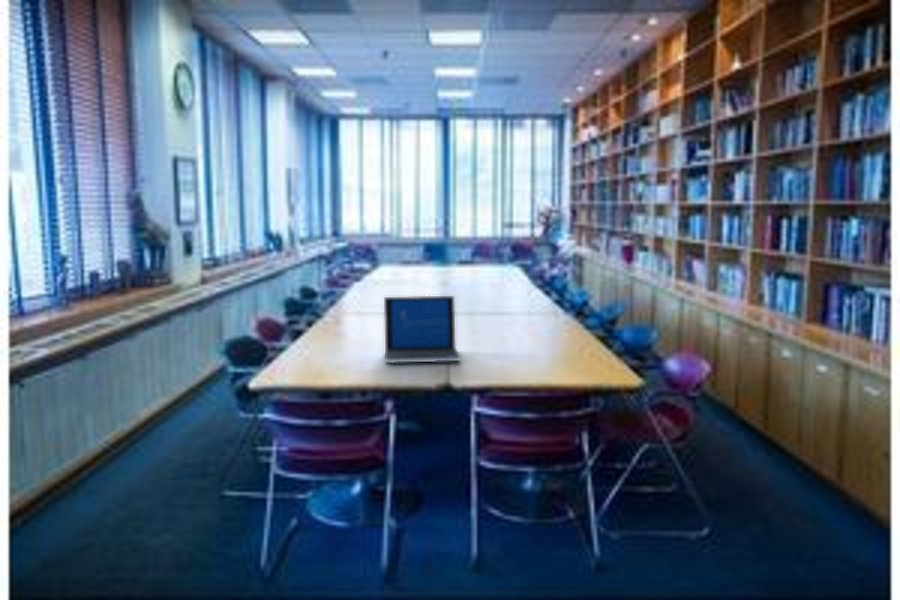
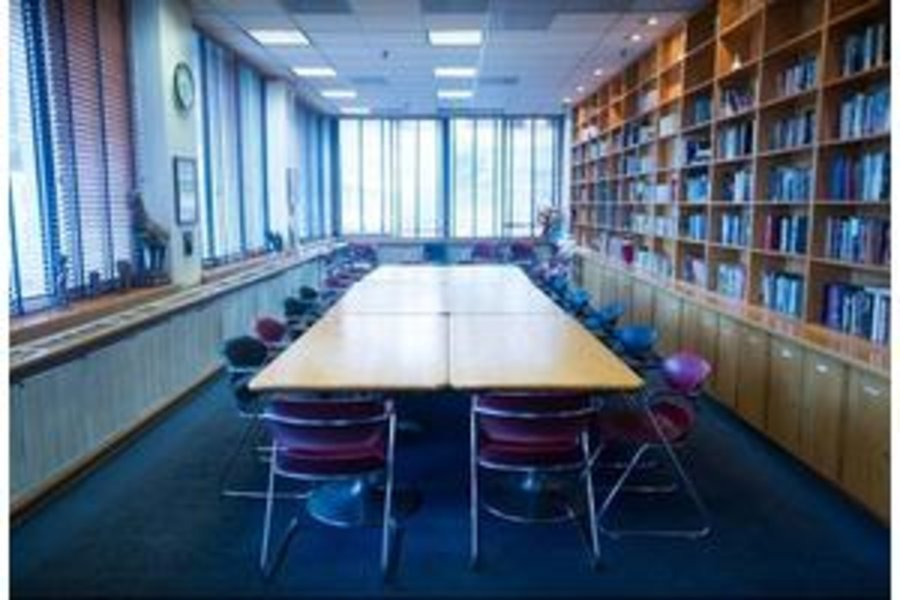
- laptop (421, 328)
